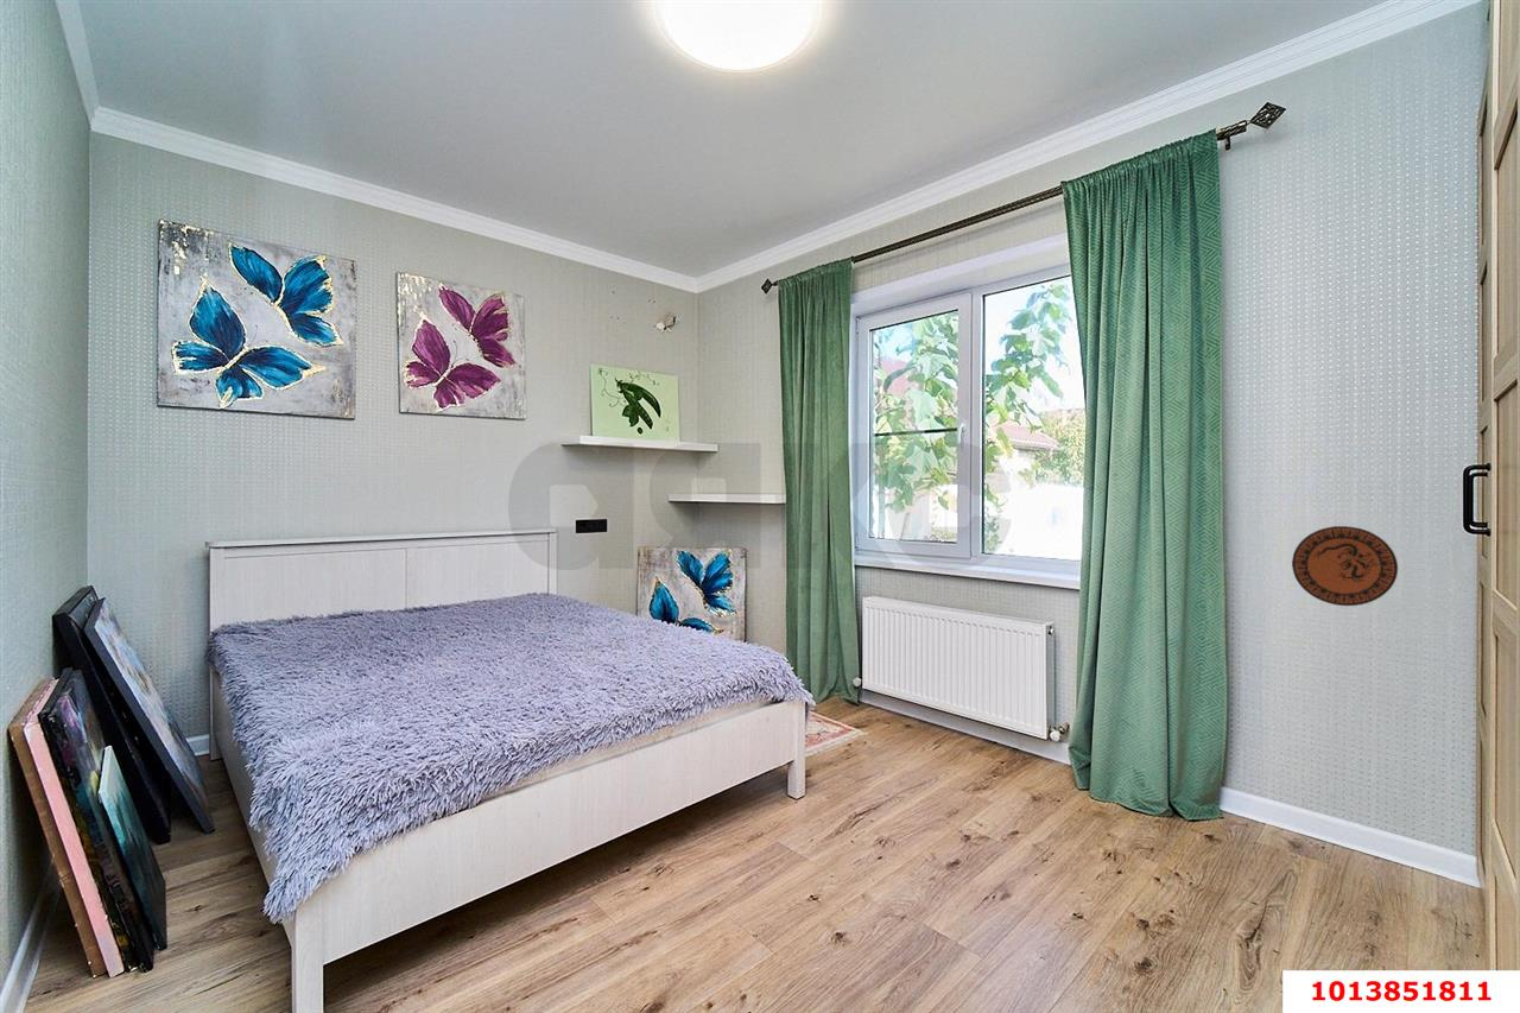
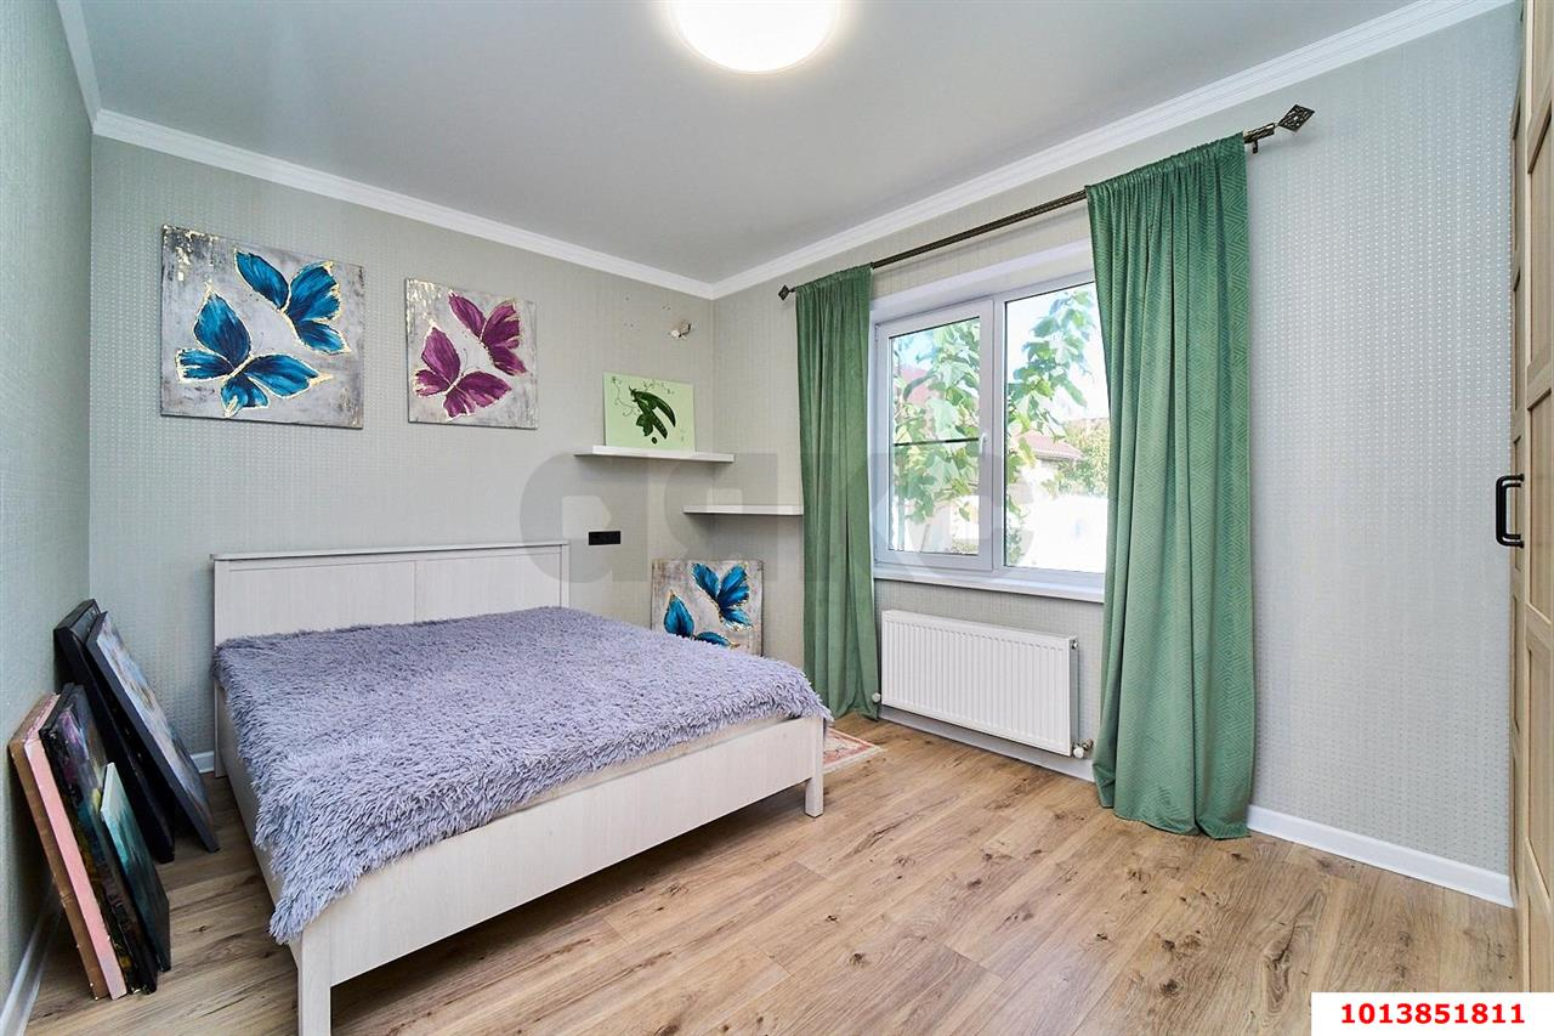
- decorative plate (1342, 565)
